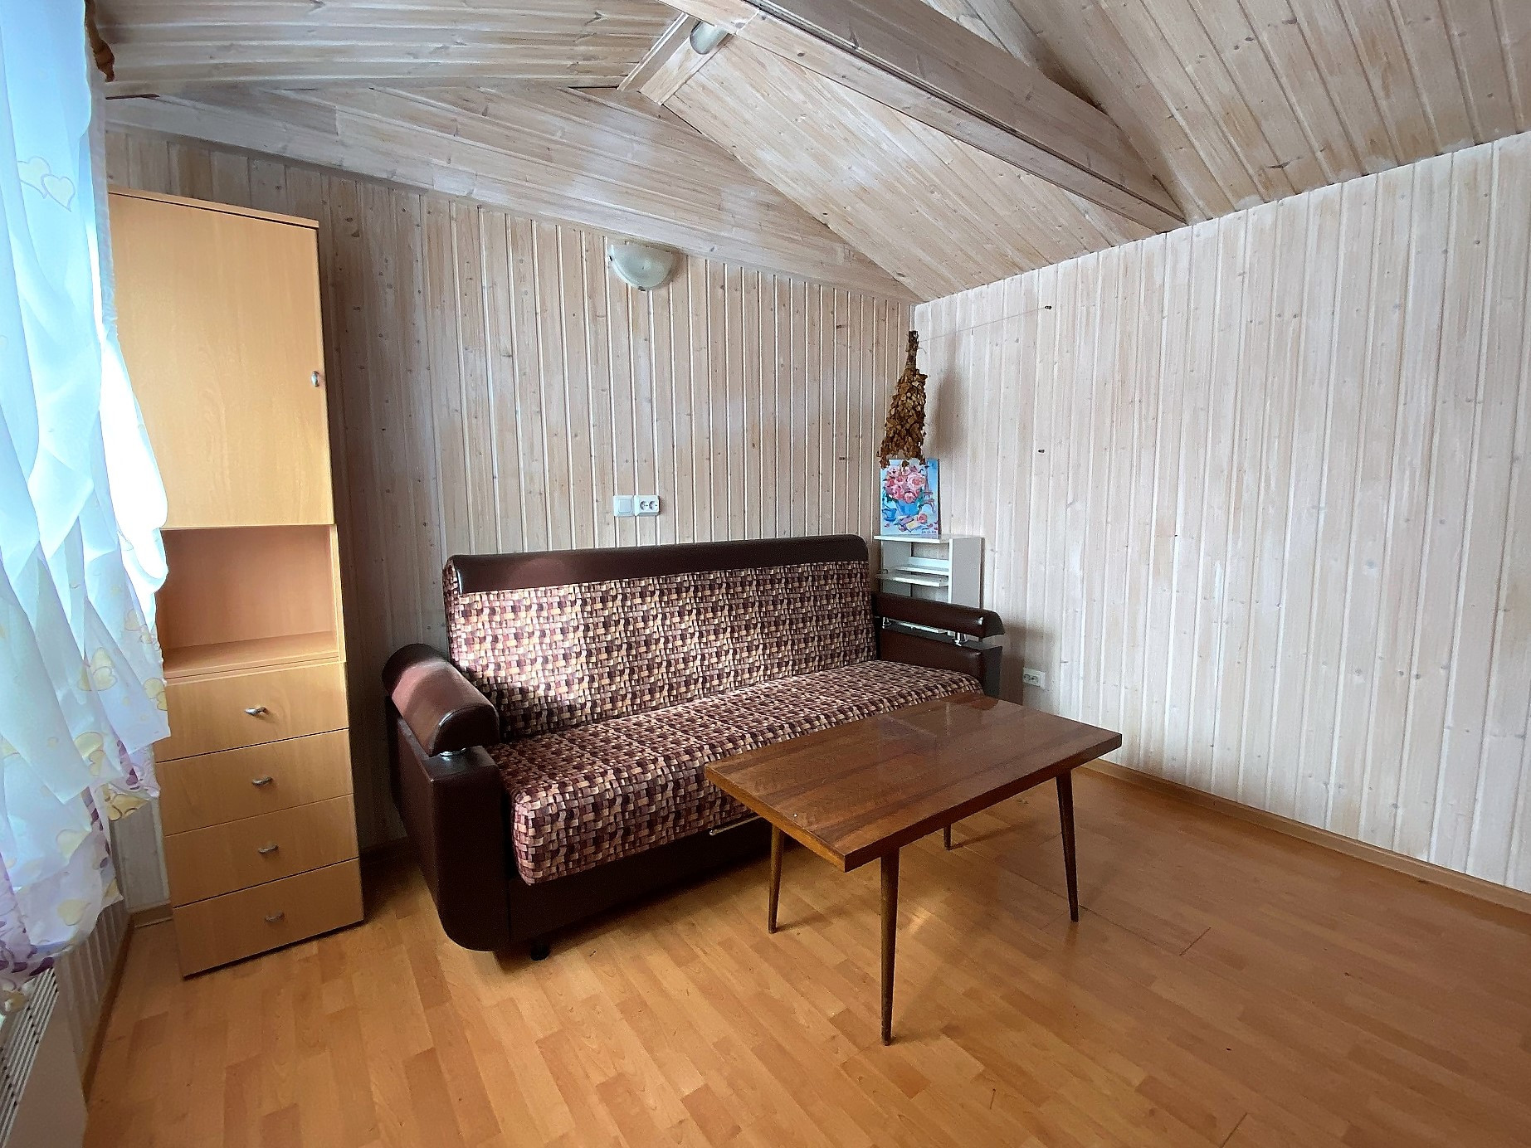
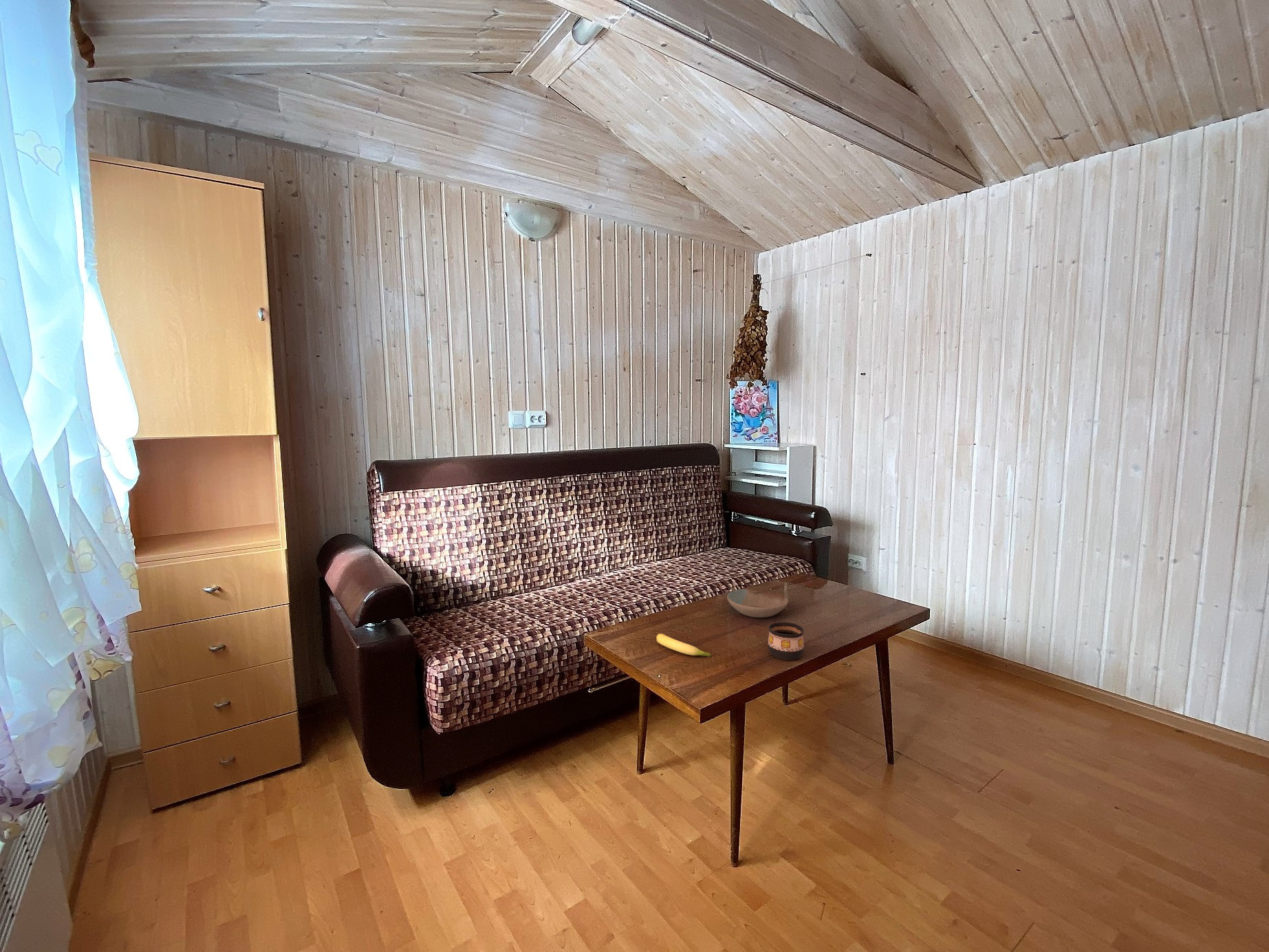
+ bowl (757, 605)
+ cup (788, 641)
+ banana (679, 643)
